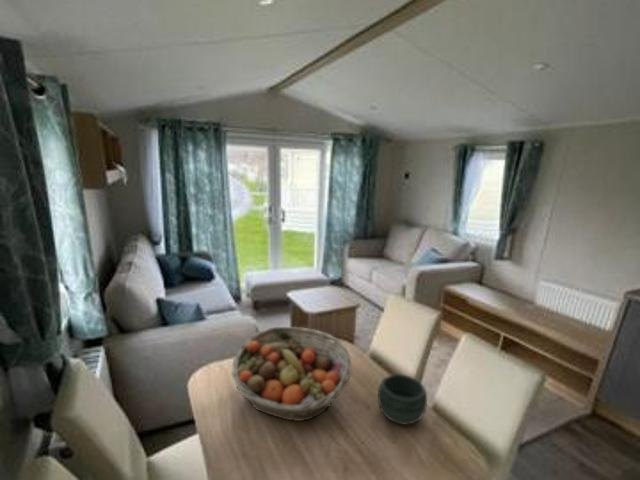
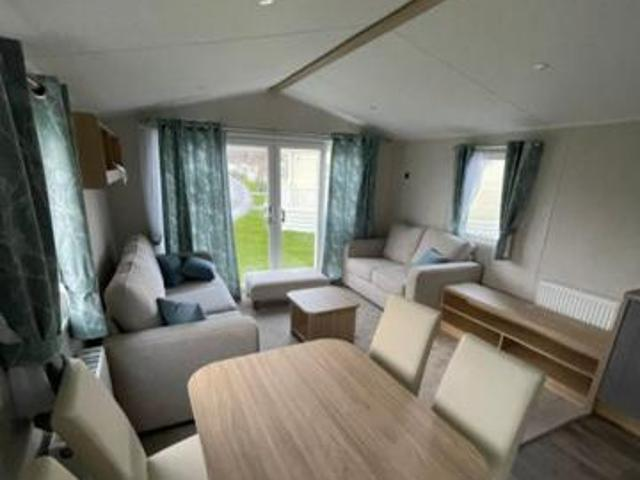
- bowl (401, 400)
- fruit basket (291, 370)
